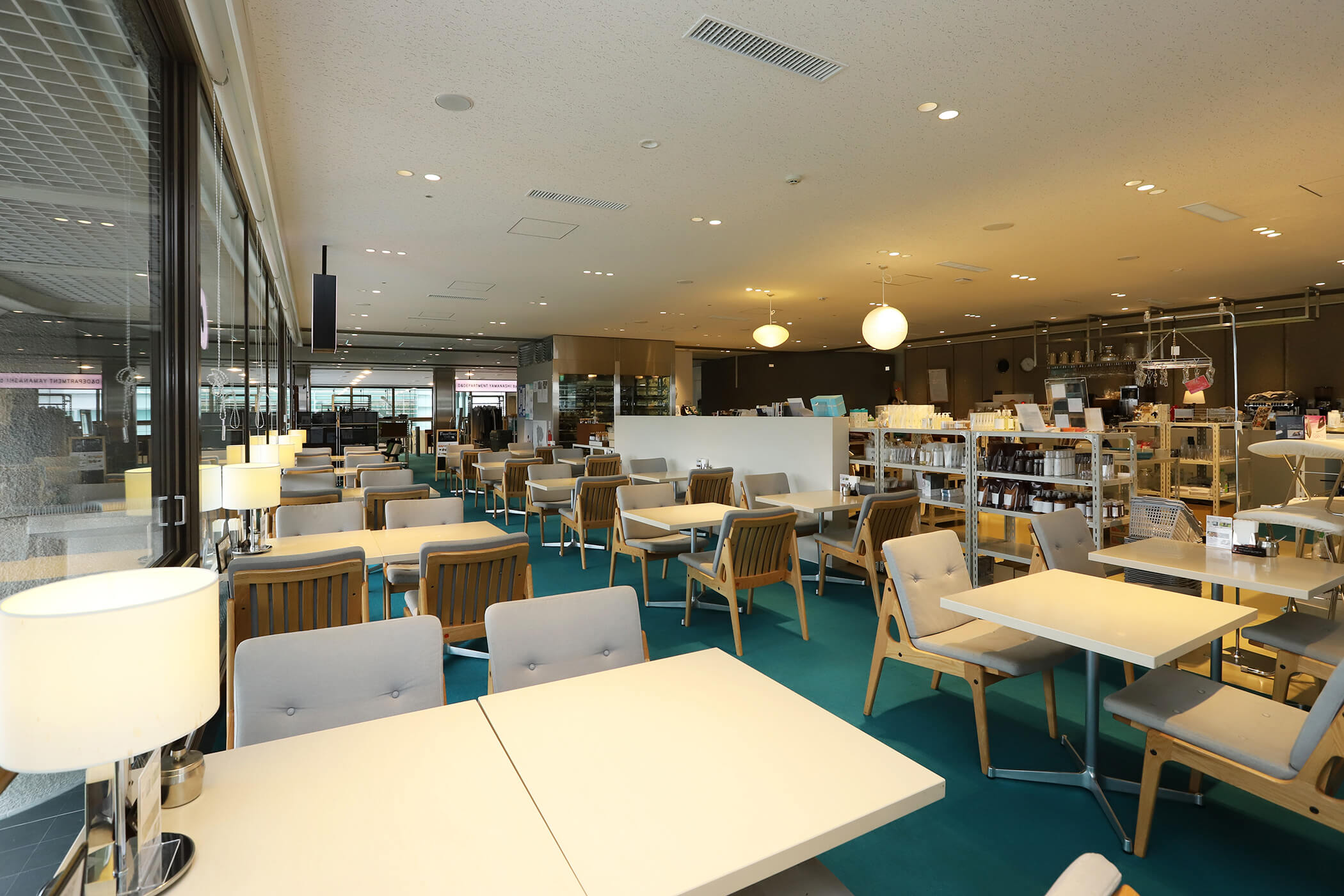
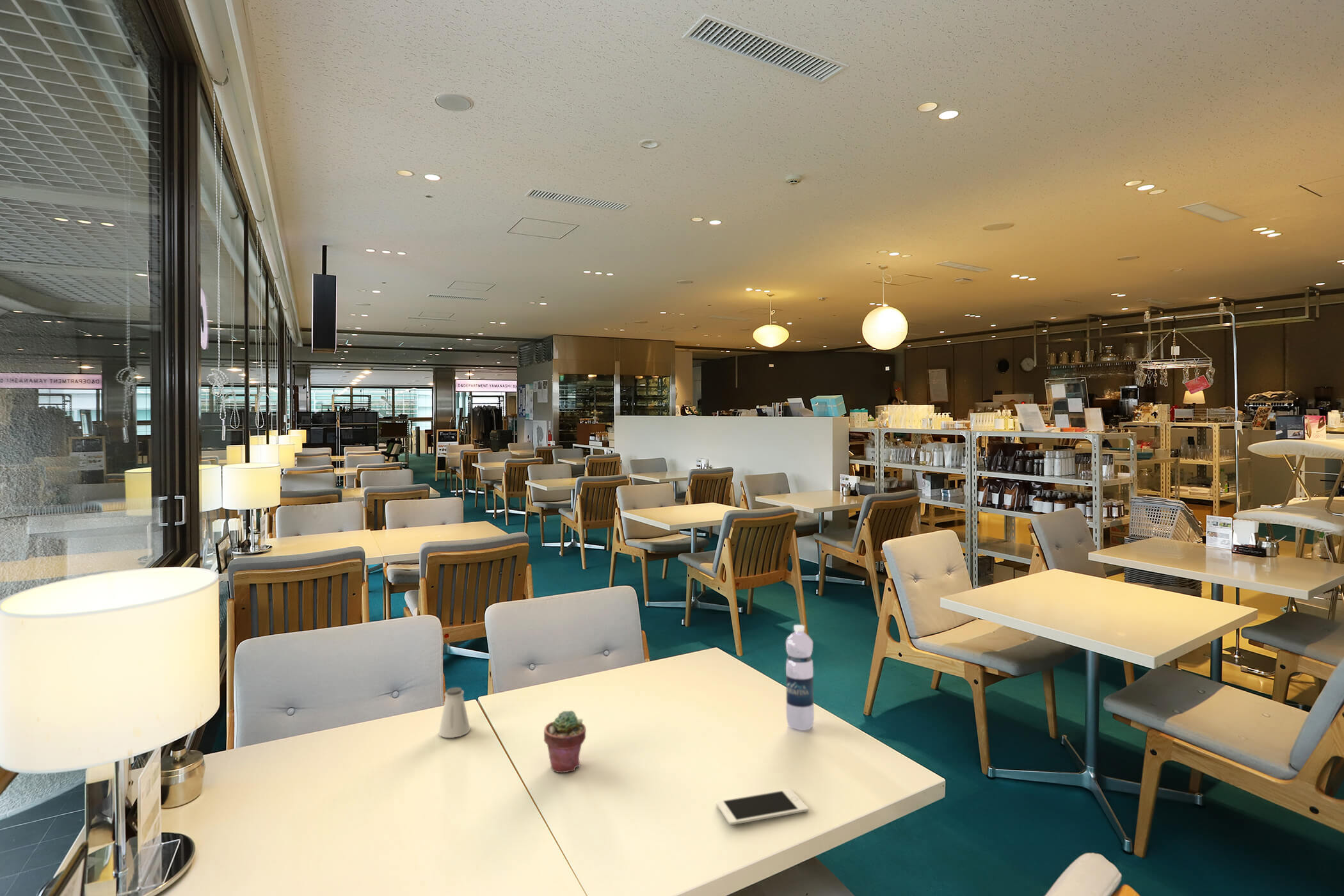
+ potted succulent (564, 739)
+ water bottle (799, 676)
+ saltshaker (454, 710)
+ cell phone (762, 806)
